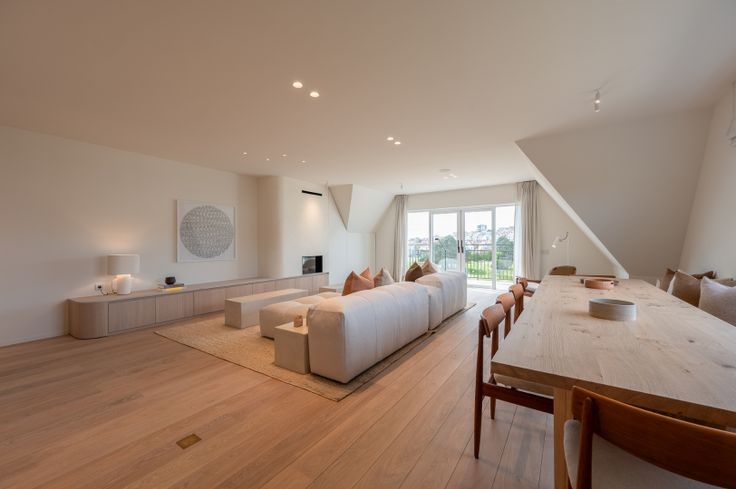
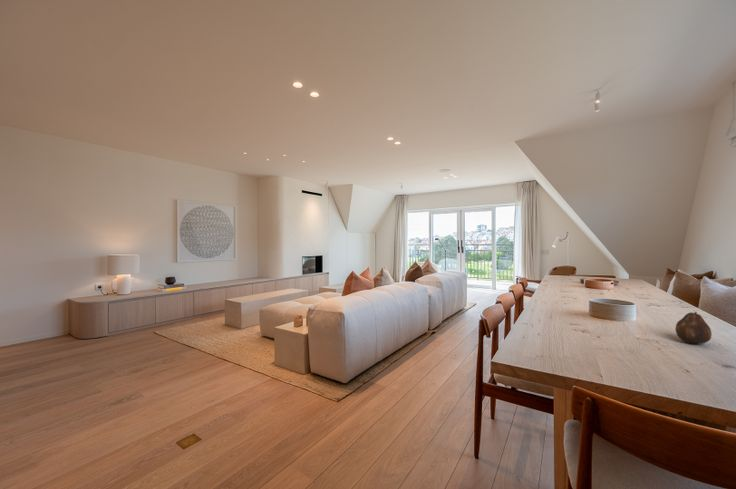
+ fruit (692, 327)
